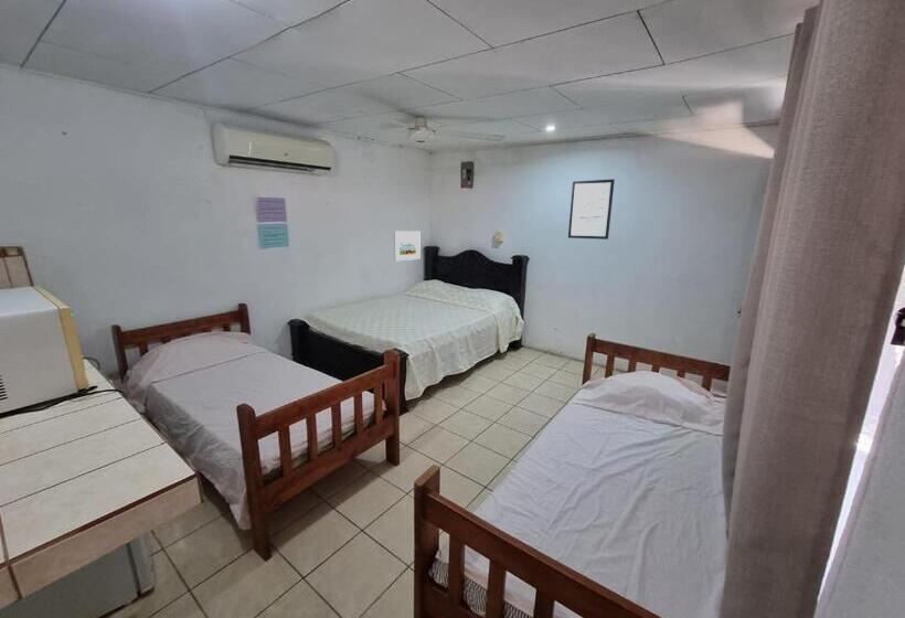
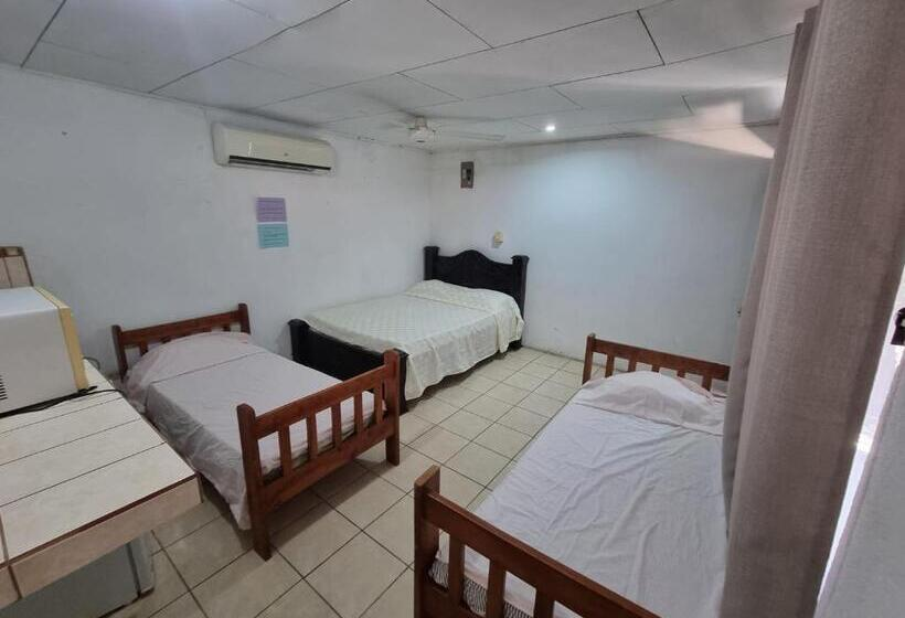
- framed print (407, 245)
- wall art (589, 210)
